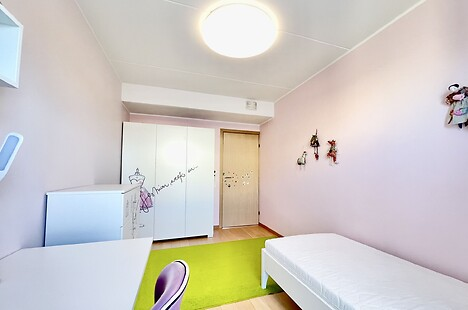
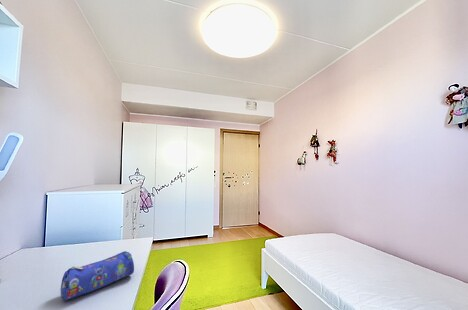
+ pencil case (100, 272)
